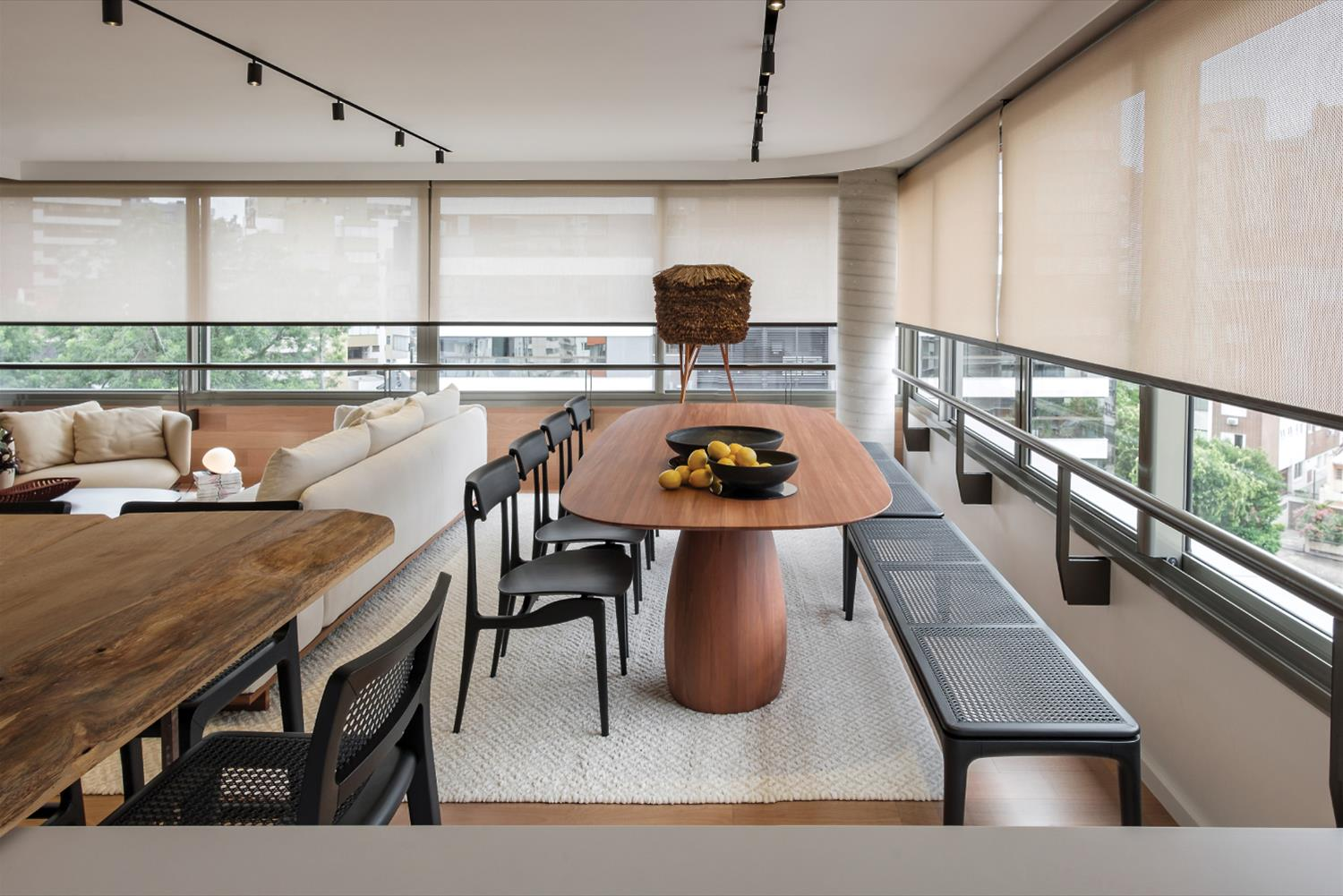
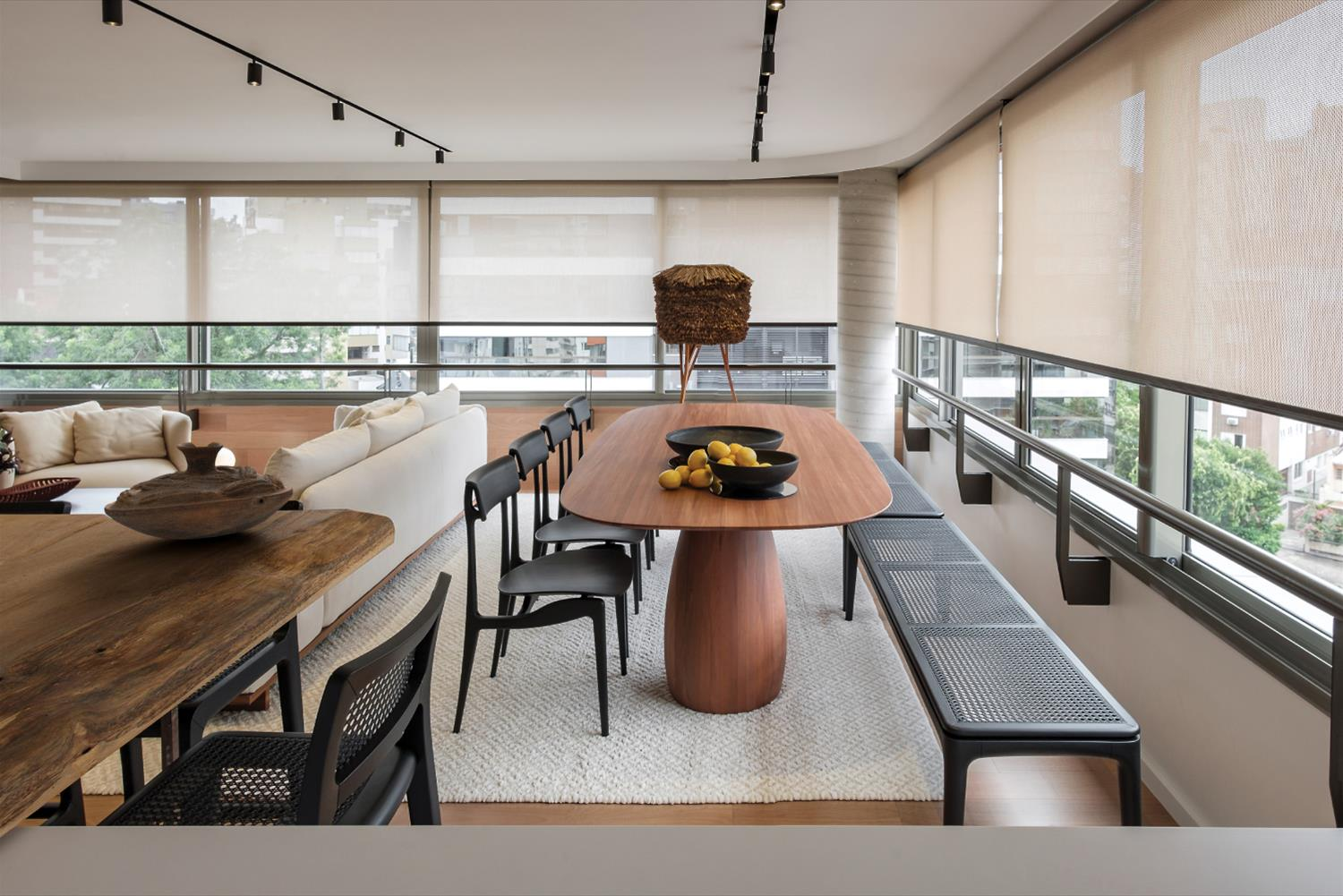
+ decorative bowl (201, 490)
